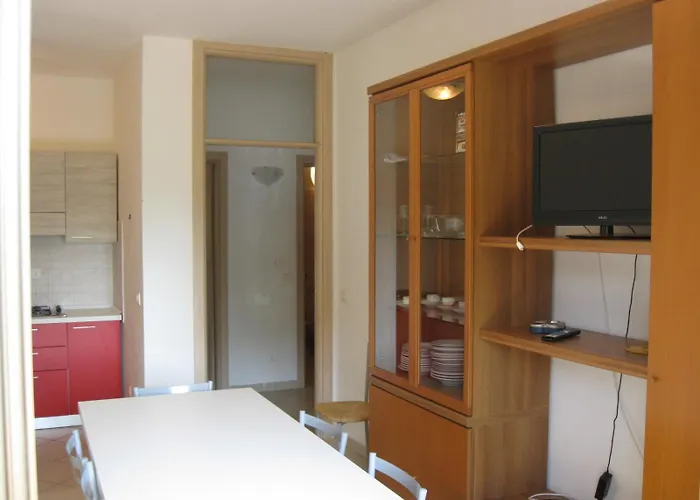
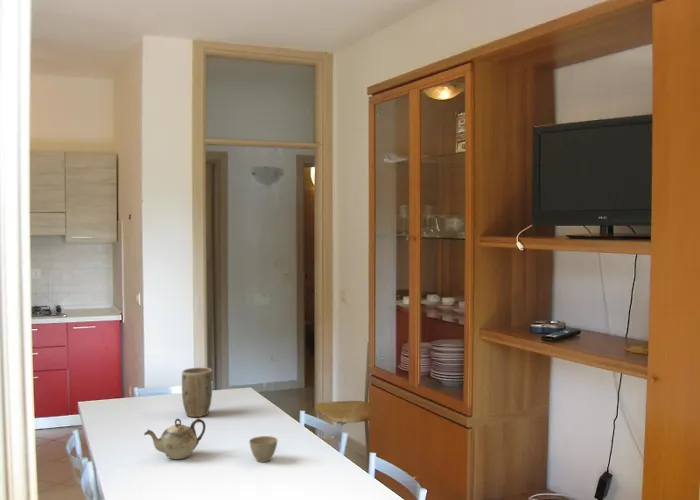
+ plant pot (197, 392)
+ flower pot (263, 449)
+ teapot (175, 437)
